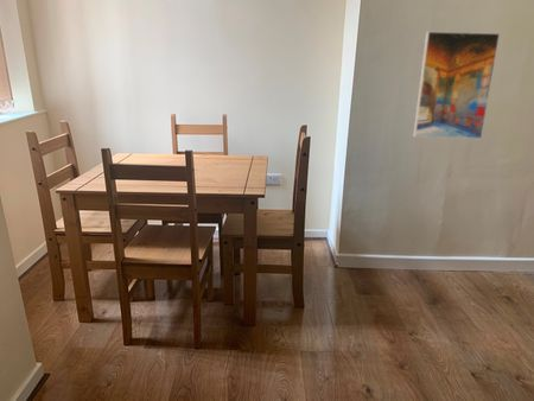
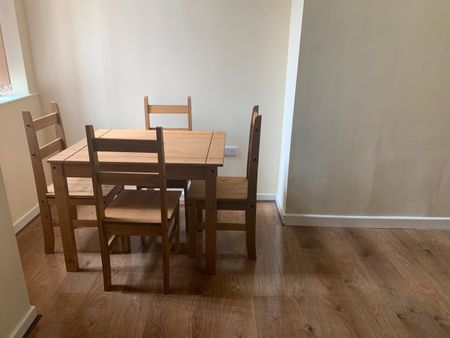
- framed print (454, 87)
